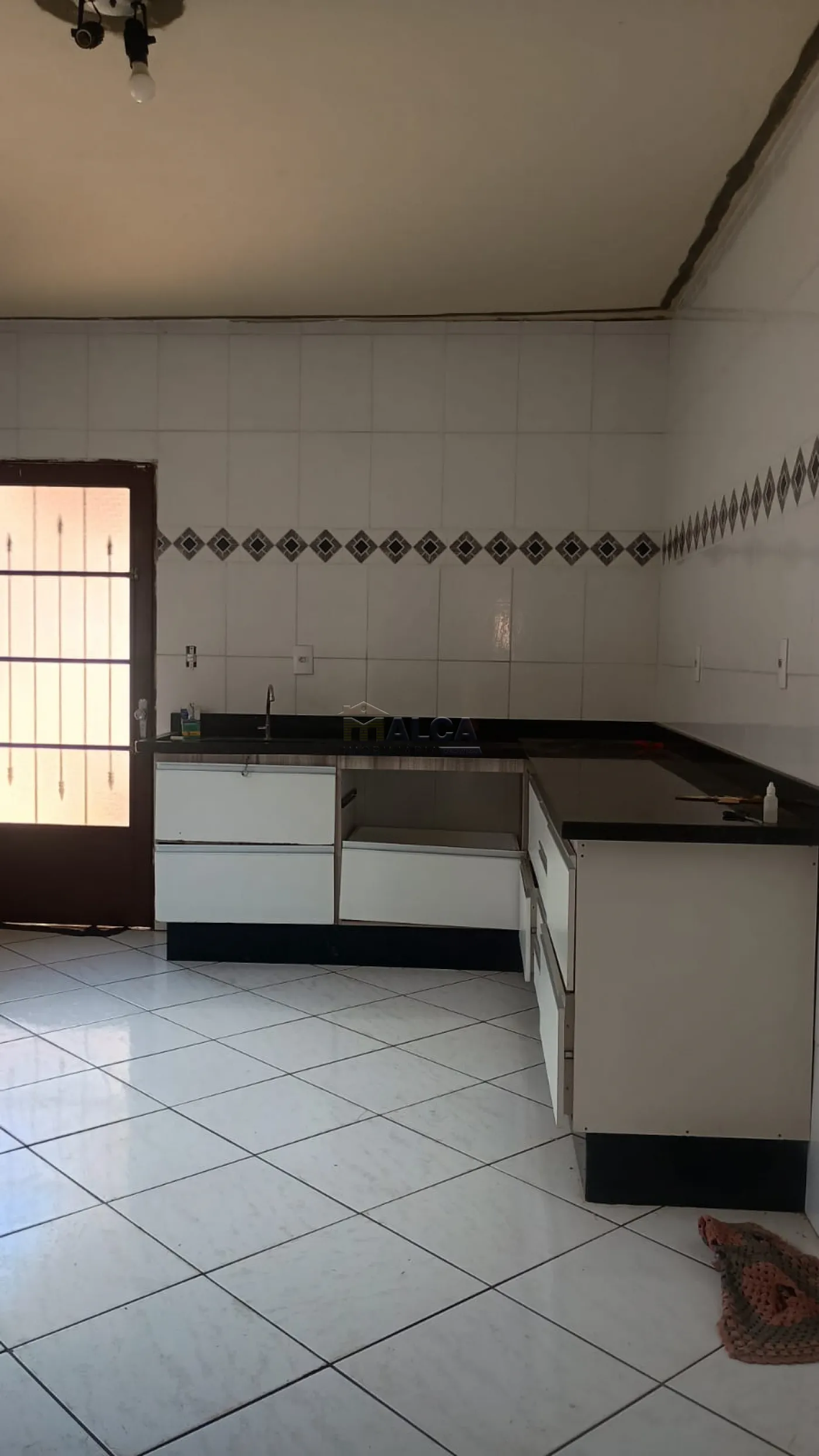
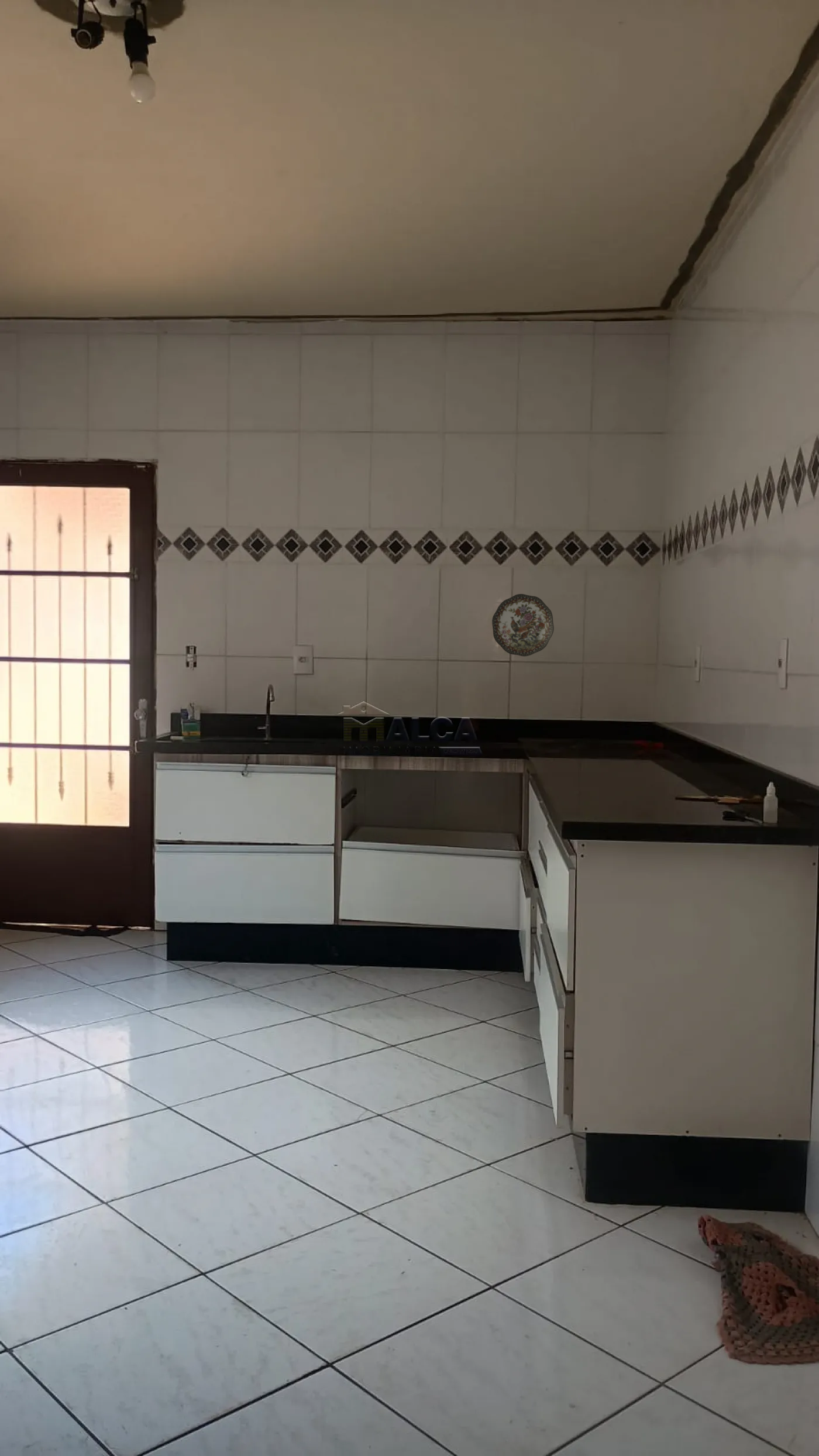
+ decorative plate (522, 625)
